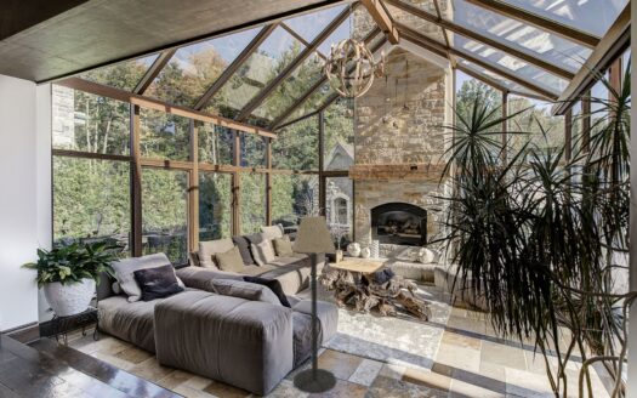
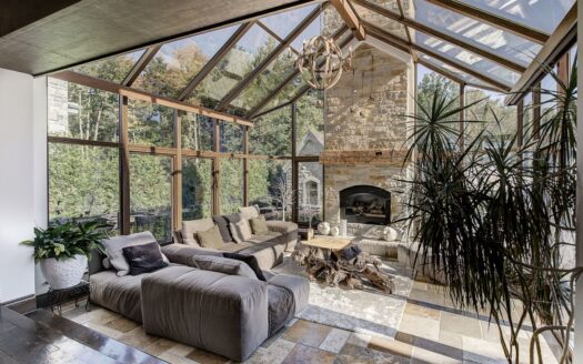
- floor lamp (313, 298)
